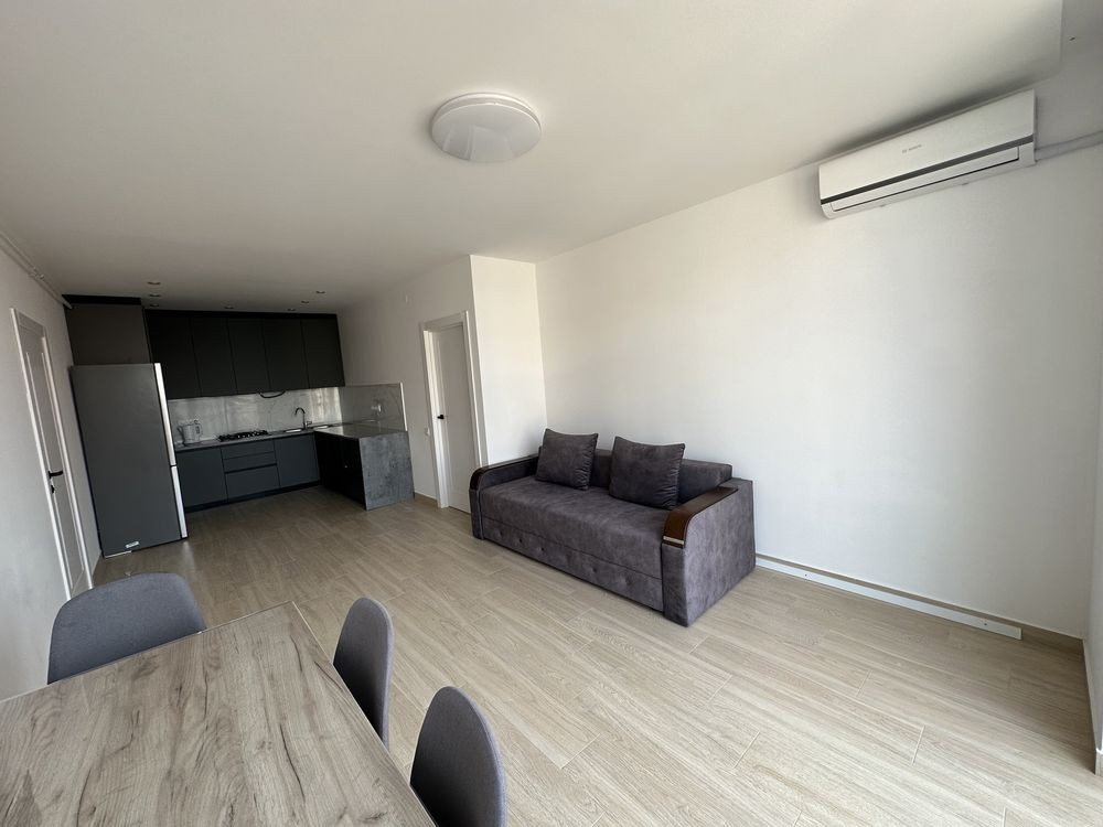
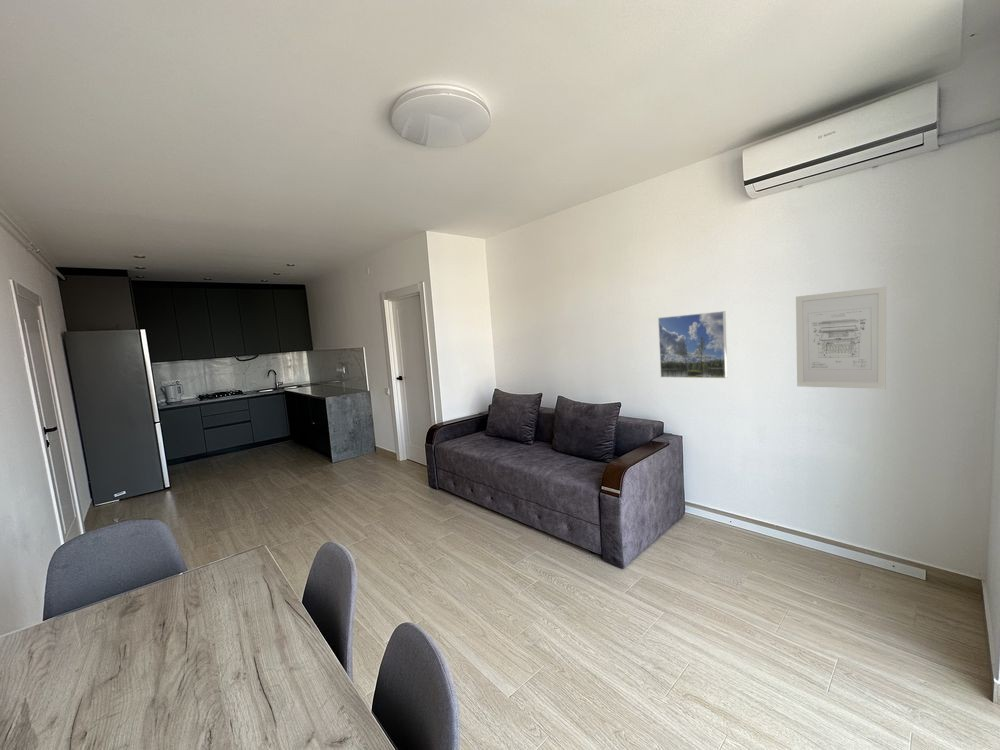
+ wall art (838, 340)
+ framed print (690, 346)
